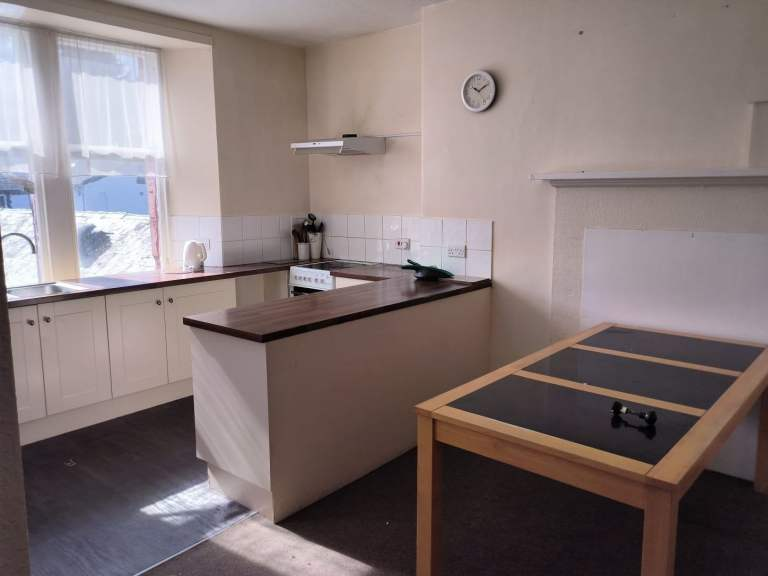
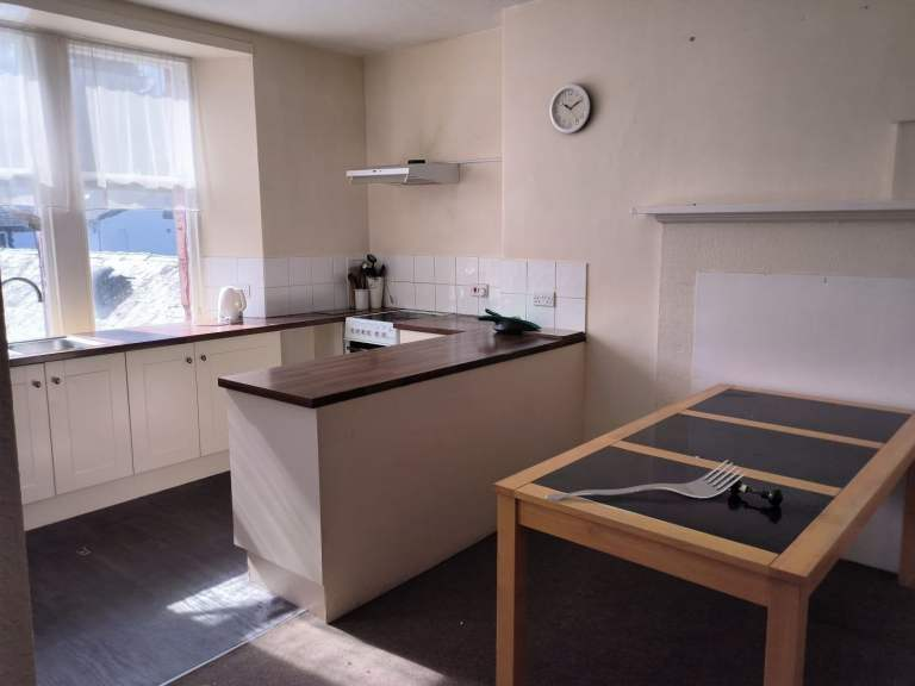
+ placemat (653, 484)
